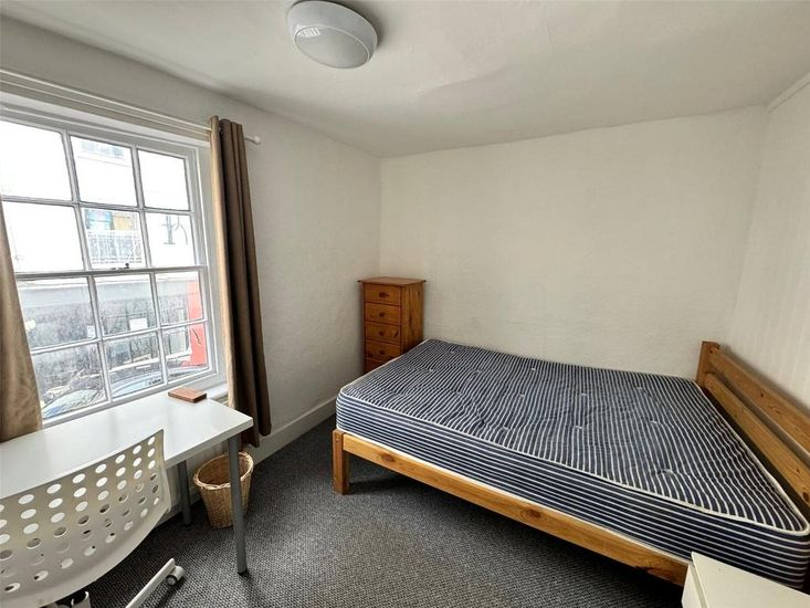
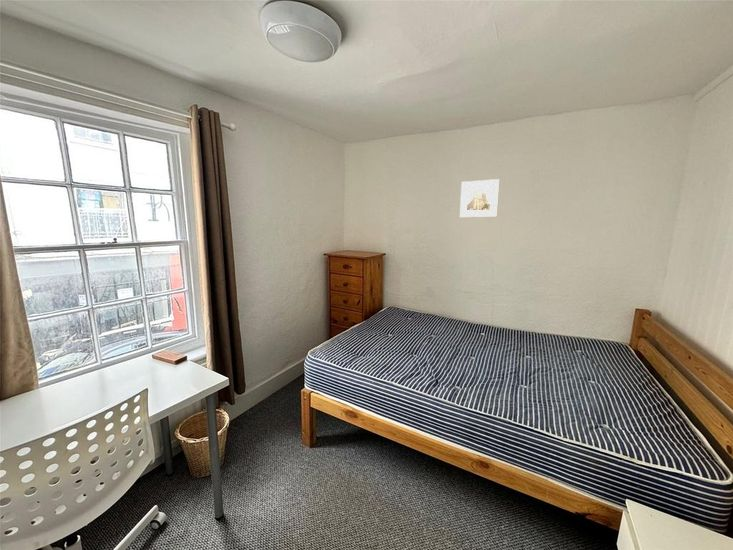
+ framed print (478, 198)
